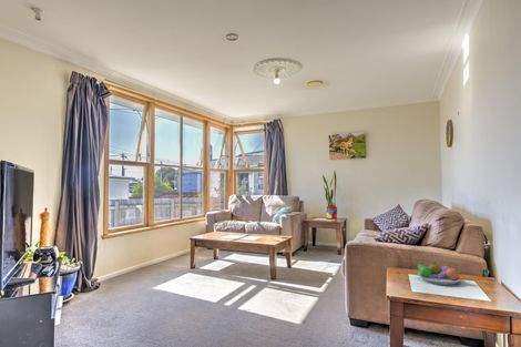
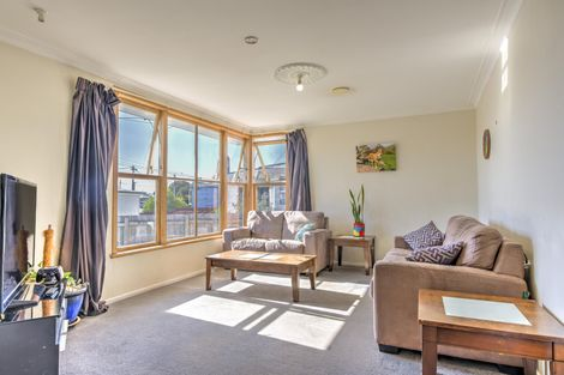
- fruit bowl (437, 272)
